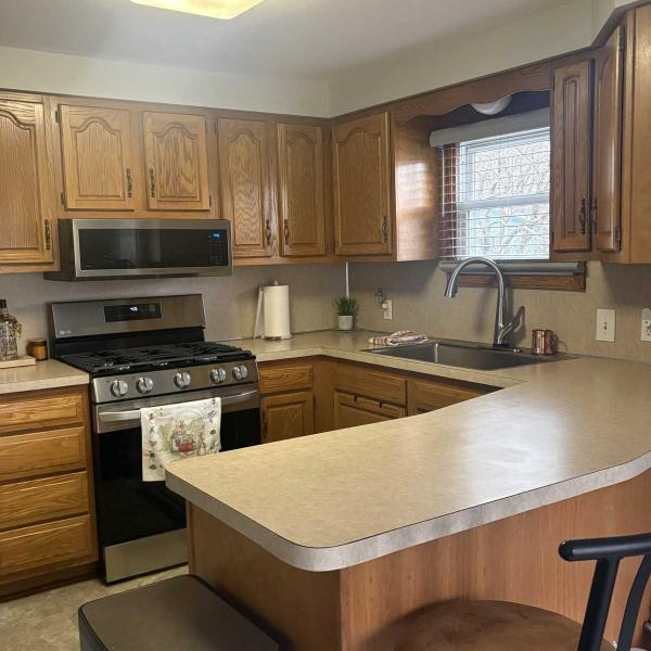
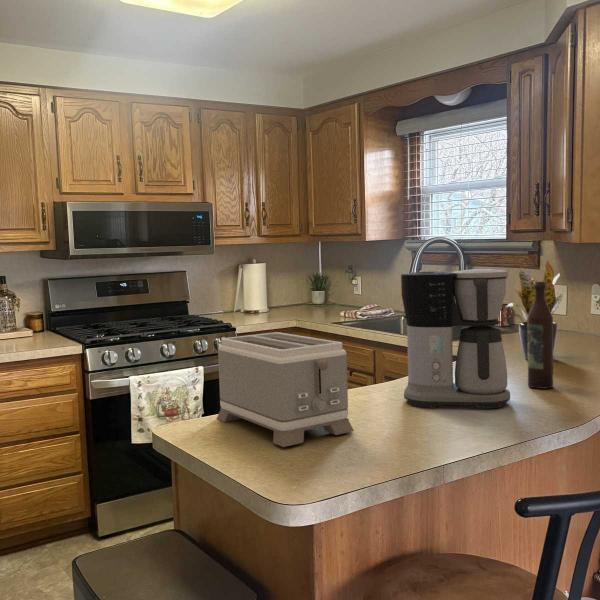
+ wine bottle (540, 334)
+ potted plant (532, 304)
+ coffee maker (451, 337)
+ toaster (284, 383)
